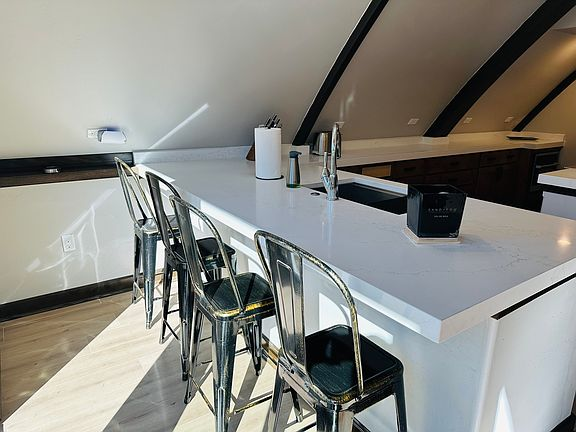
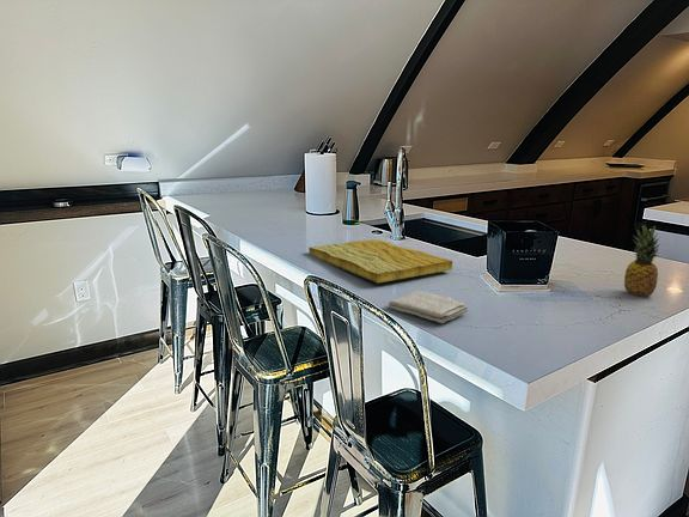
+ fruit (642, 258)
+ cutting board (376, 256)
+ washcloth (427, 305)
